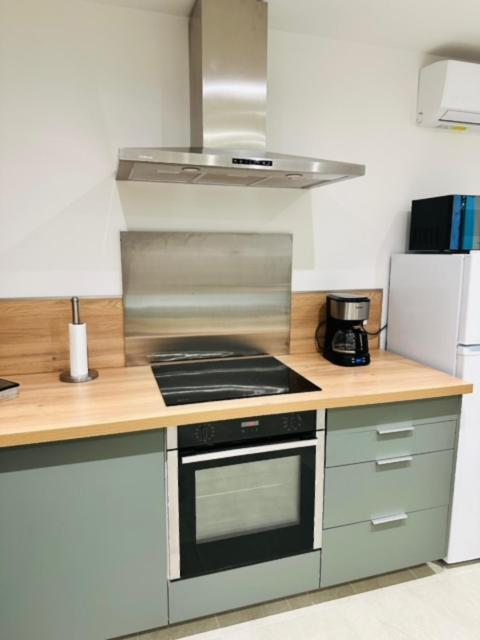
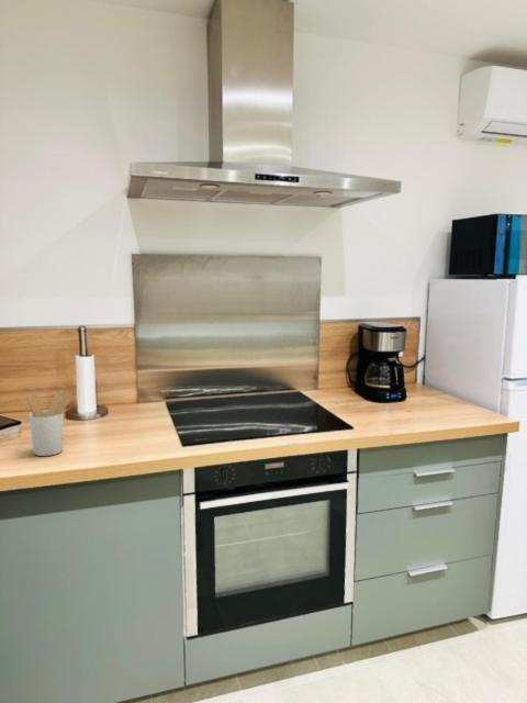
+ utensil holder (53, 421)
